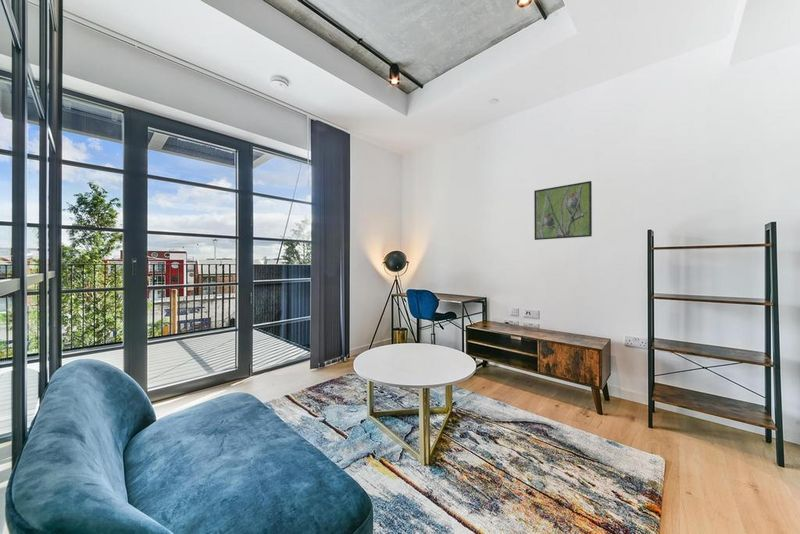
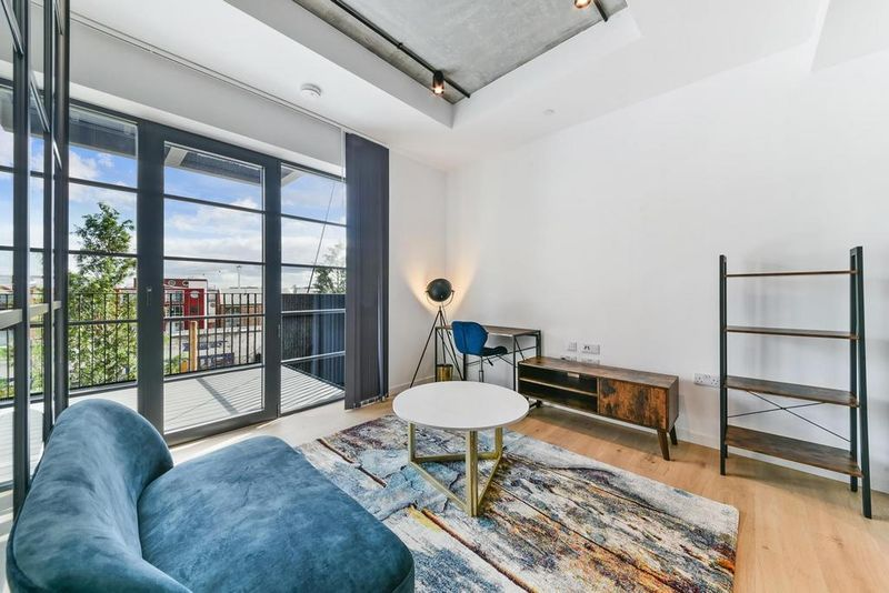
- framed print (561, 212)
